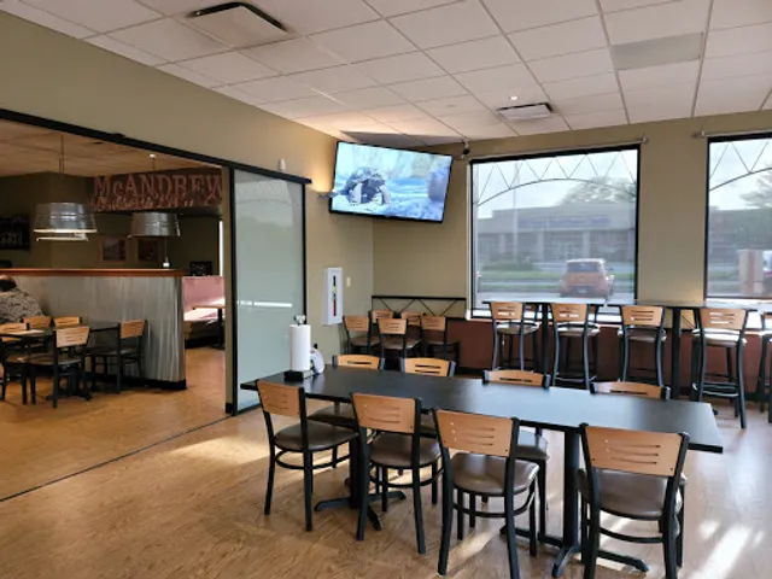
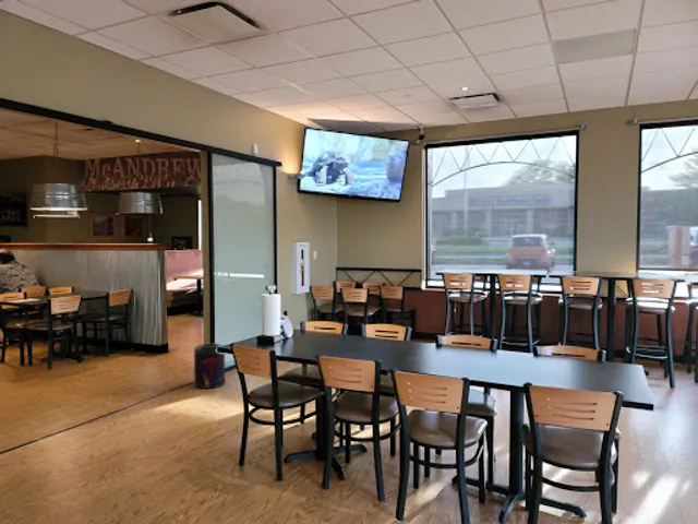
+ supplement container (209, 365)
